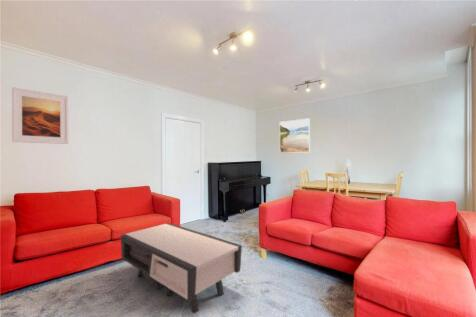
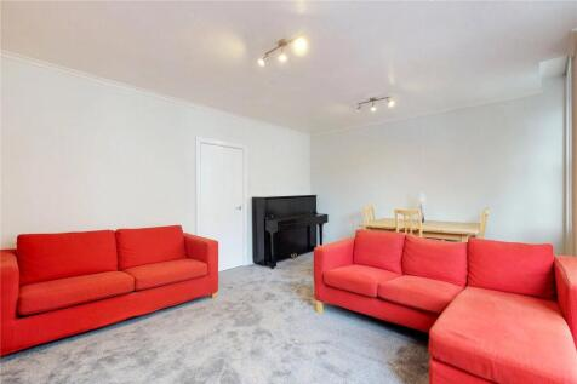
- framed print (294, 136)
- coffee table (177, 261)
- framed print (42, 117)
